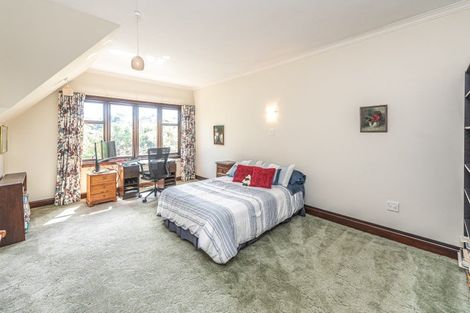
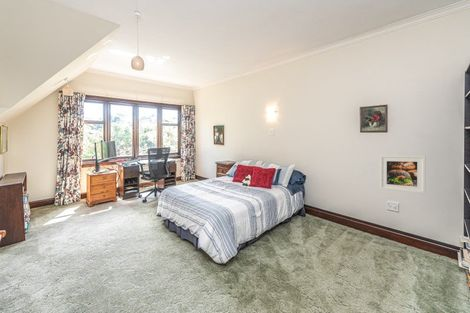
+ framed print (401, 173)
